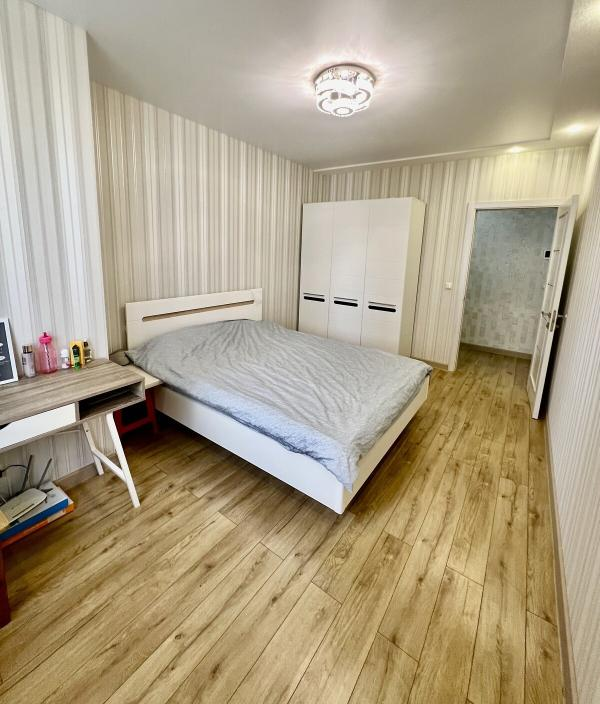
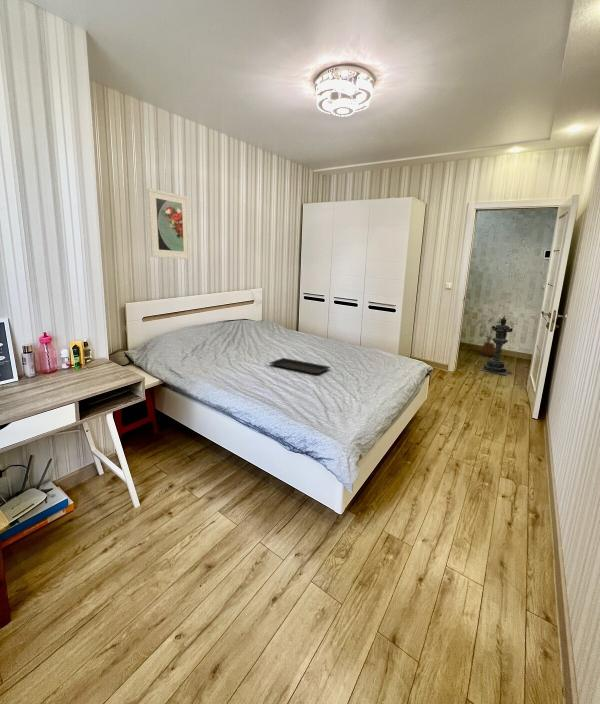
+ lantern (499, 343)
+ serving tray (299, 366)
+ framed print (170, 226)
+ house plant (492, 336)
